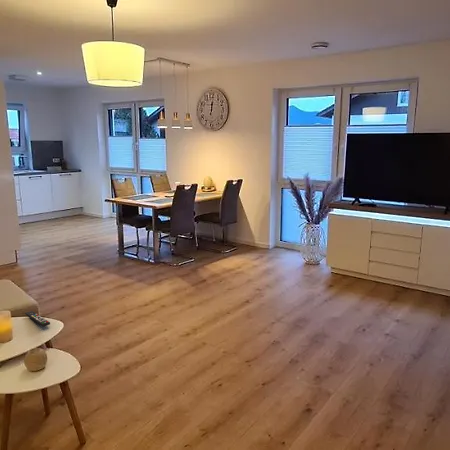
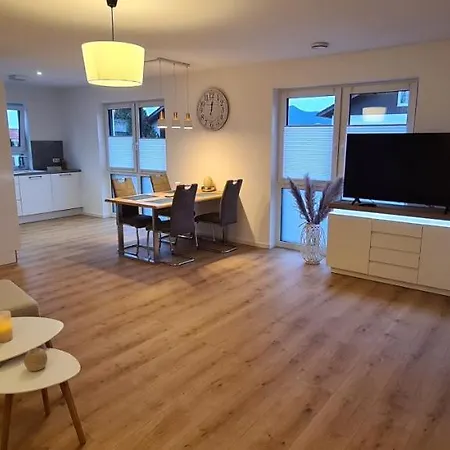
- remote control (37, 318)
